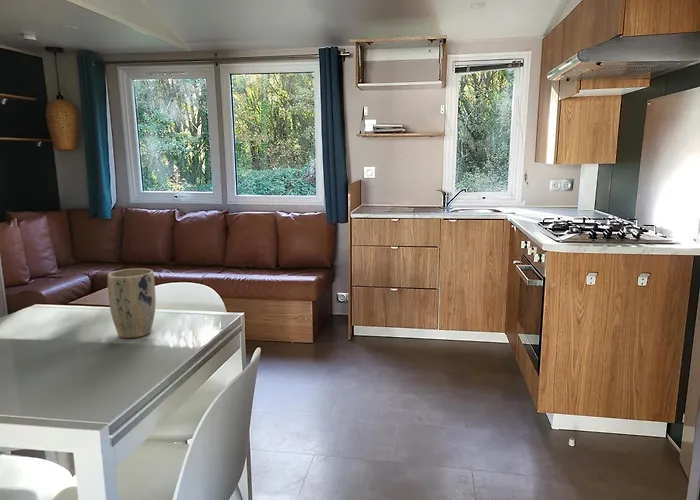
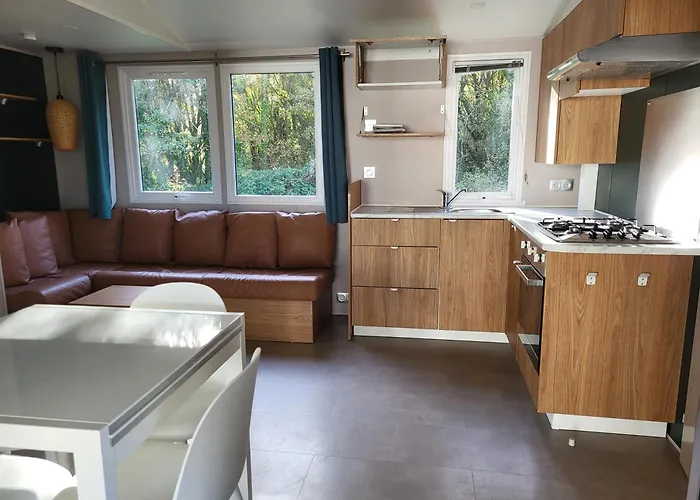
- plant pot (133, 303)
